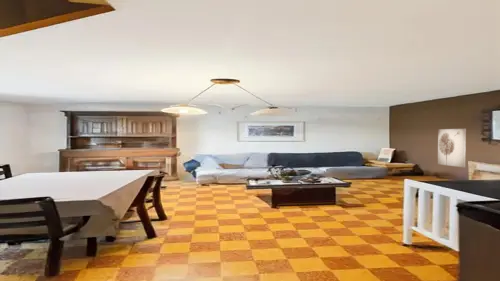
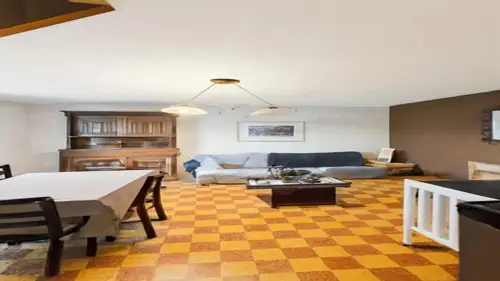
- wall art (451, 147)
